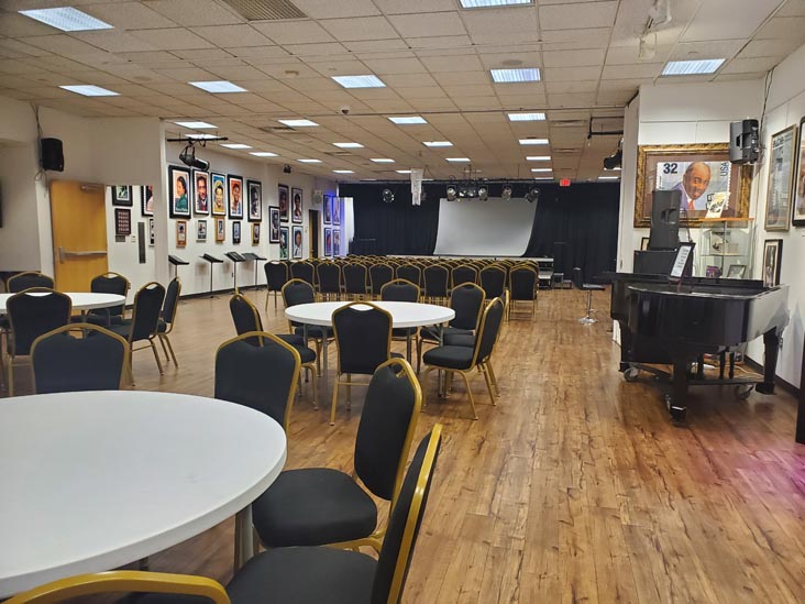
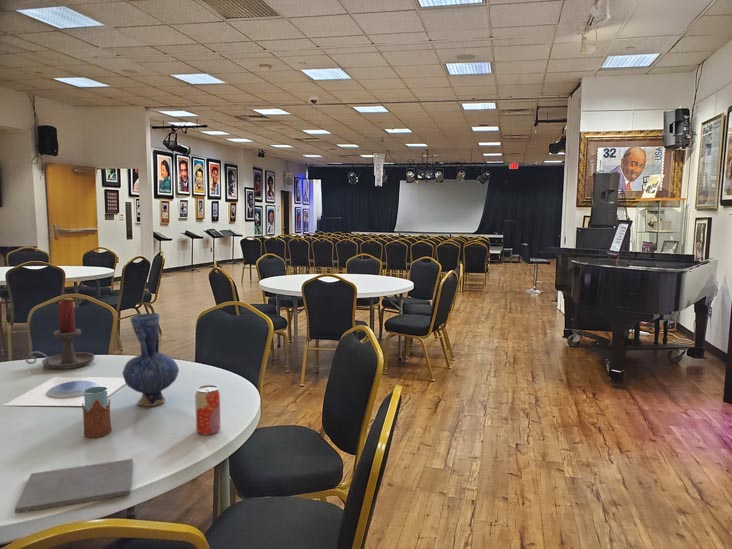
+ notepad (79, 483)
+ candle holder (59, 332)
+ beverage can (207, 409)
+ vase (150, 358)
+ drinking glass (96, 409)
+ plate (73, 387)
